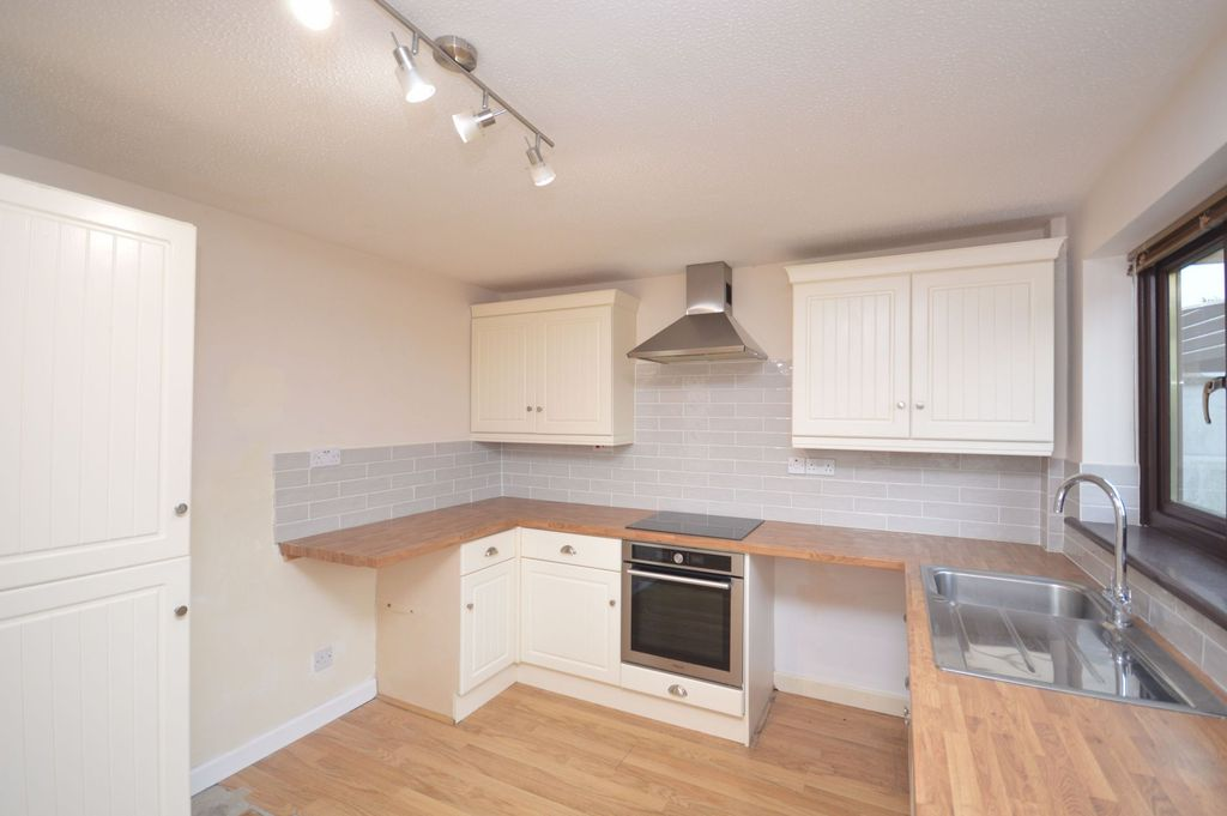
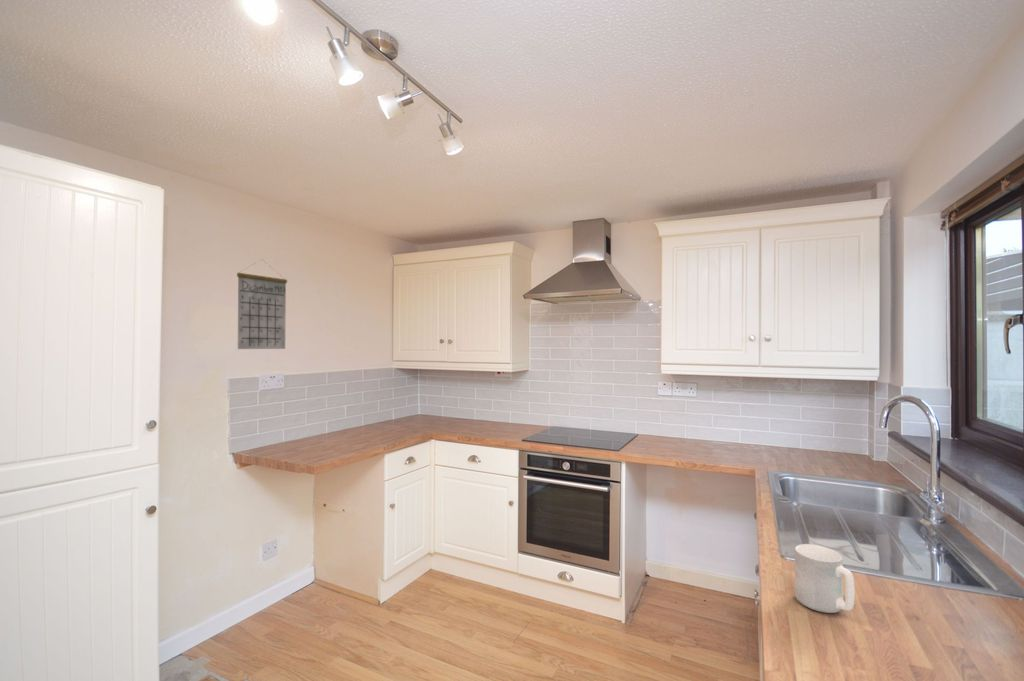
+ mug (824, 579)
+ calendar (262, 303)
